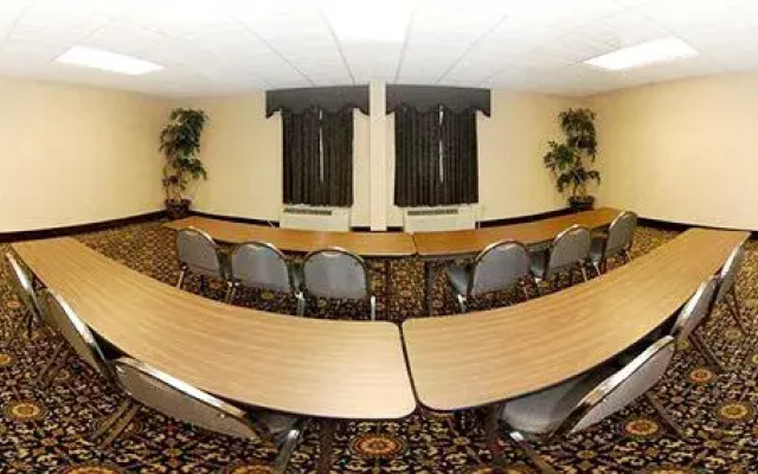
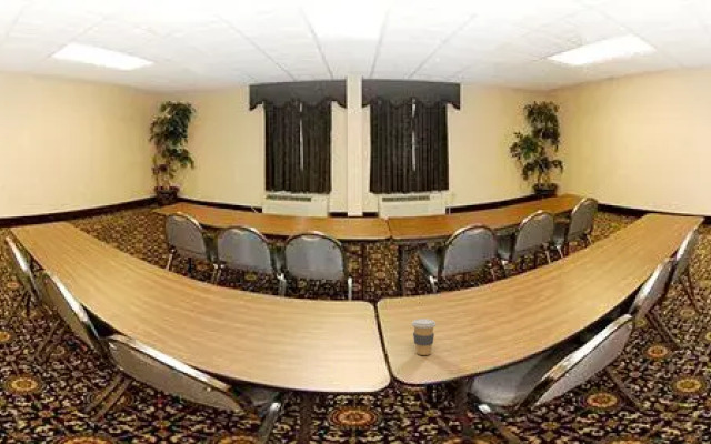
+ coffee cup (423, 336)
